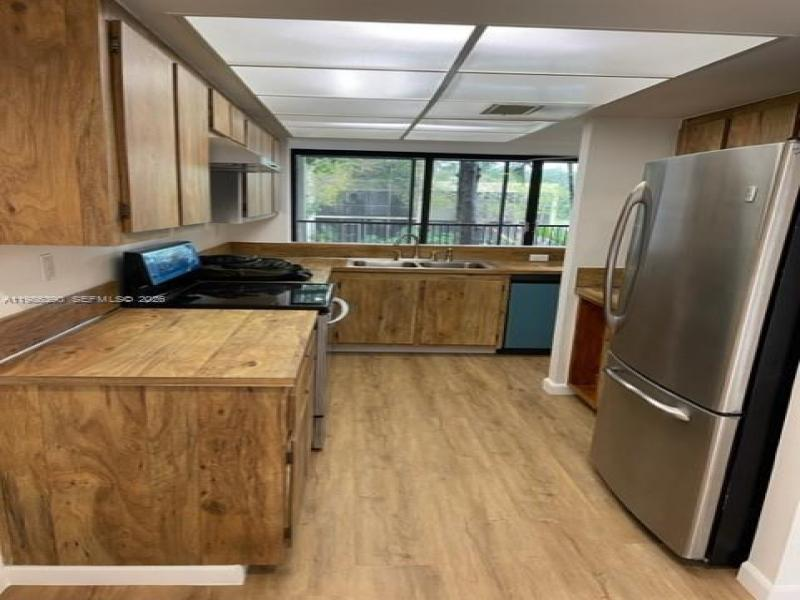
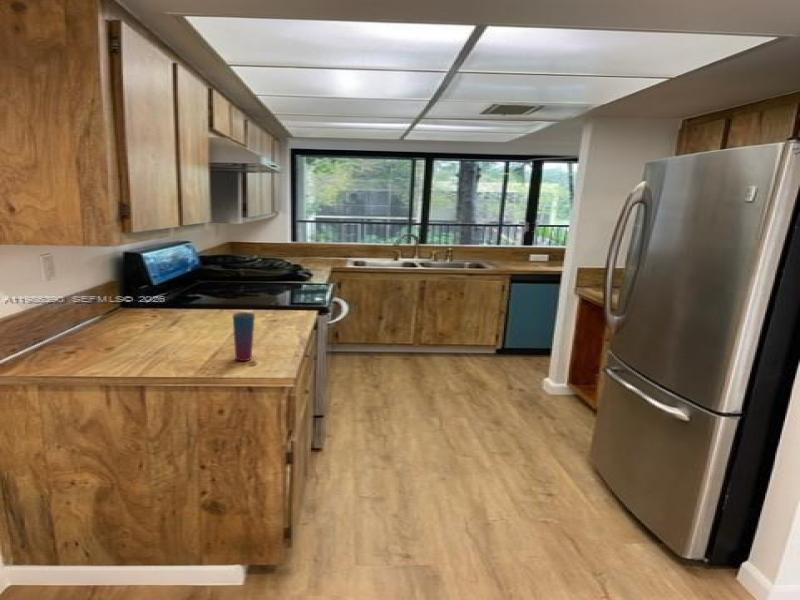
+ cup (243, 336)
